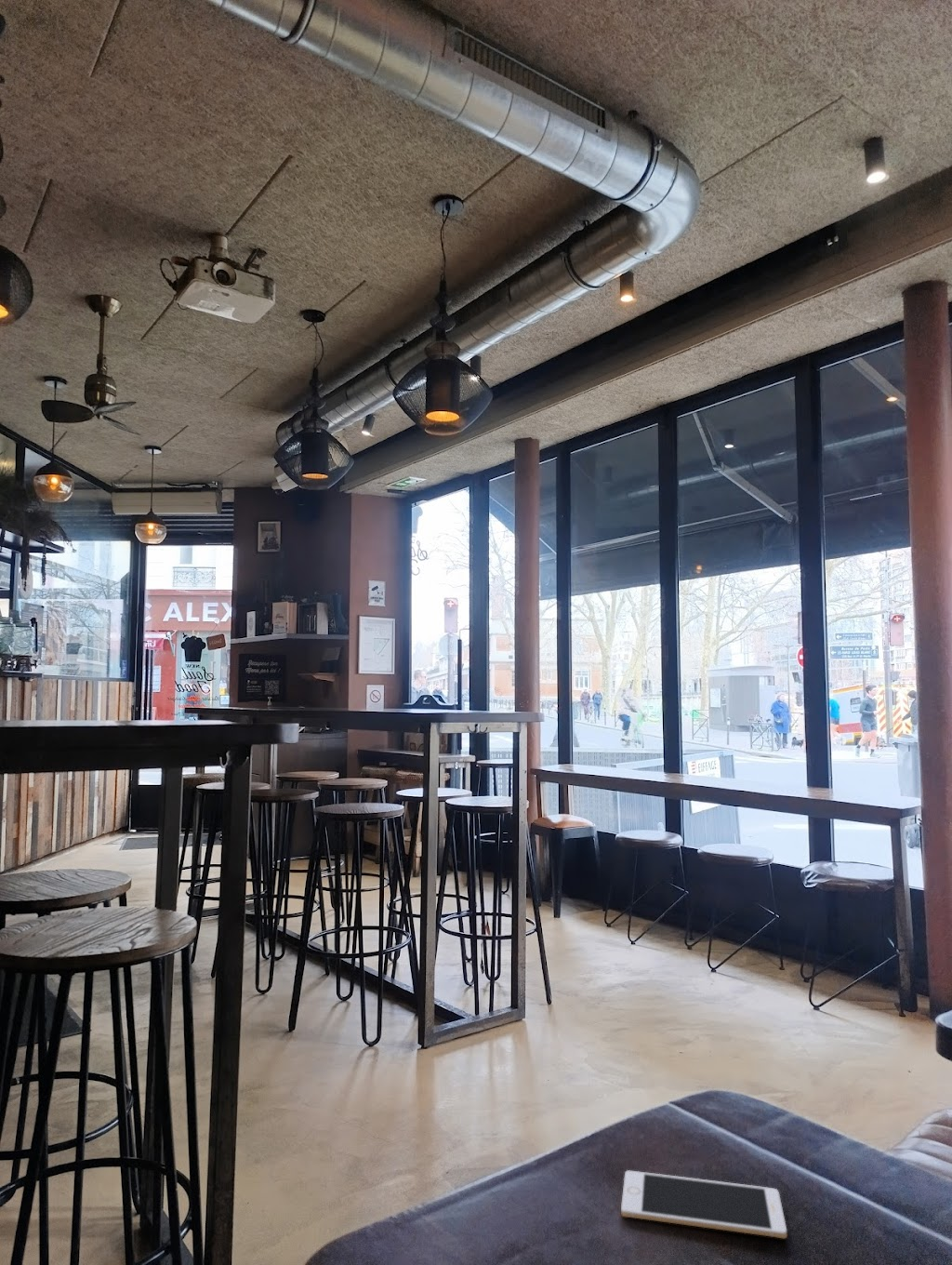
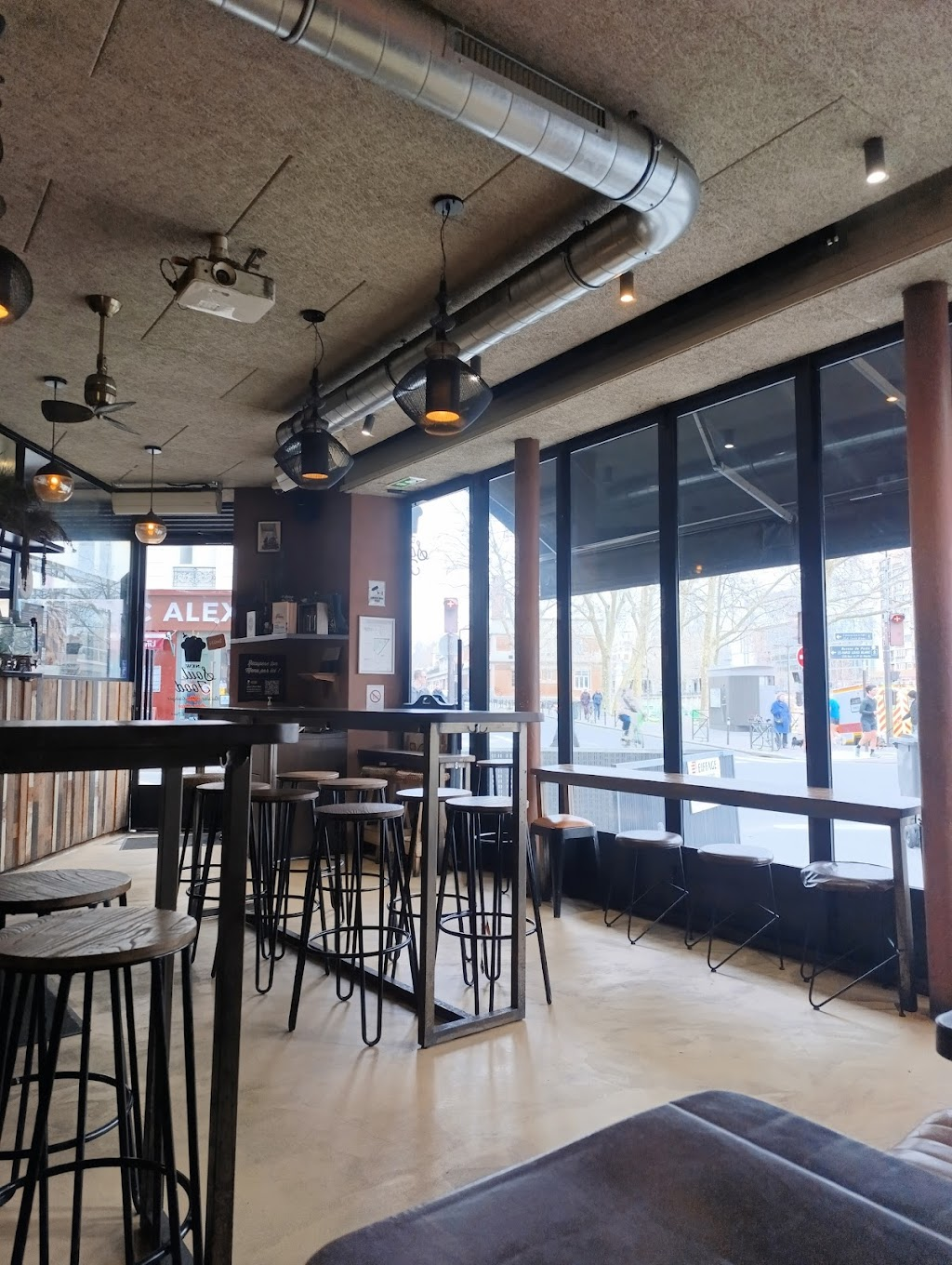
- cell phone (701, 1202)
